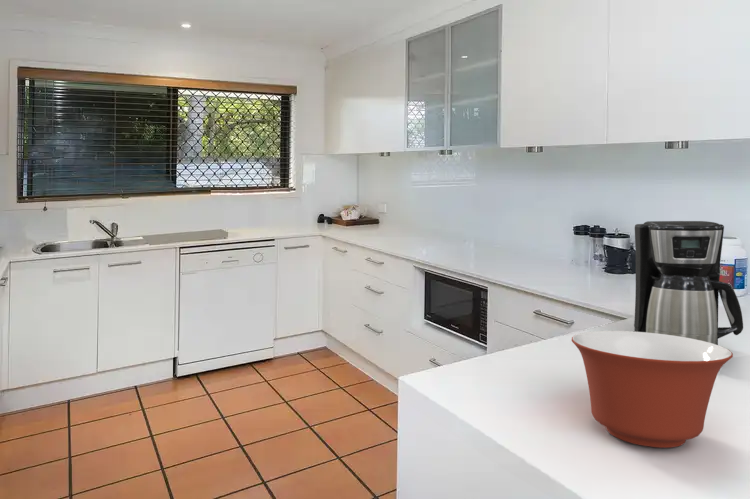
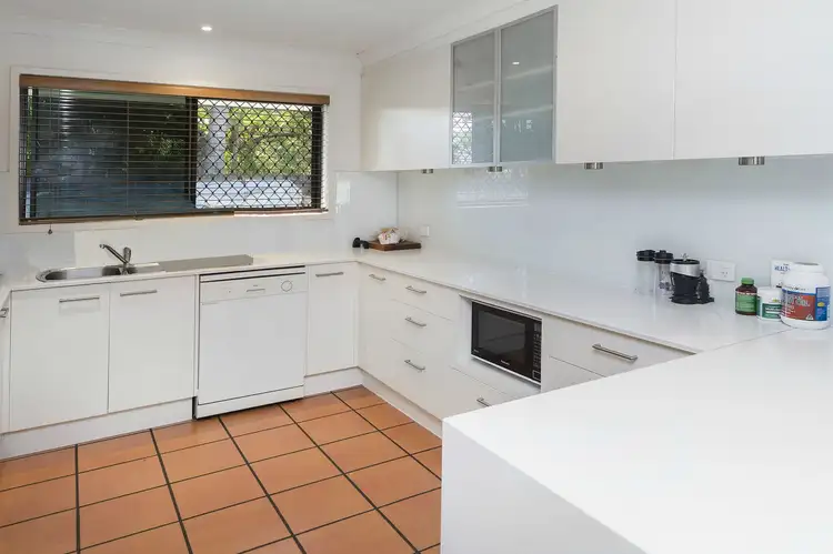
- coffee maker (685, 283)
- mixing bowl (645, 388)
